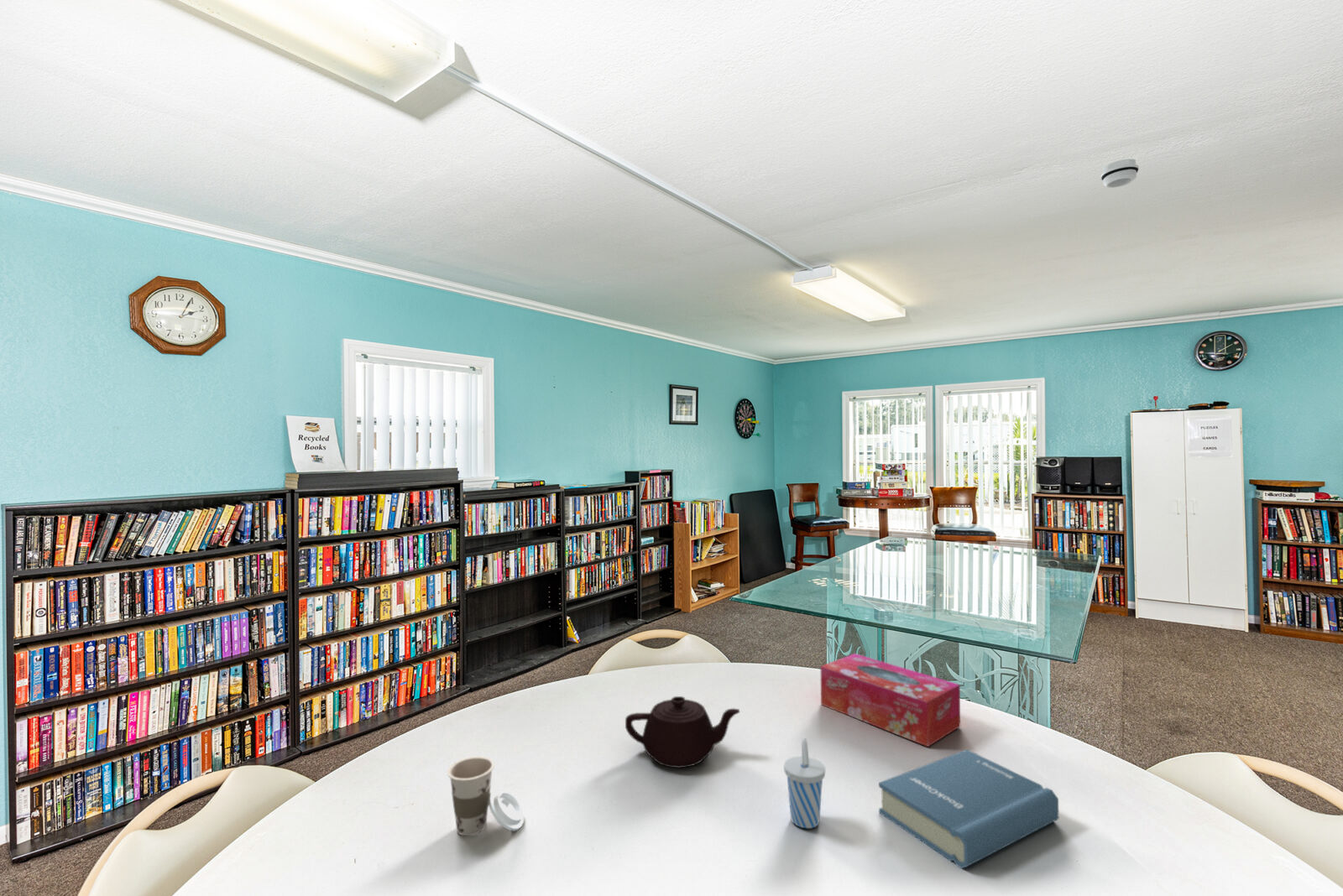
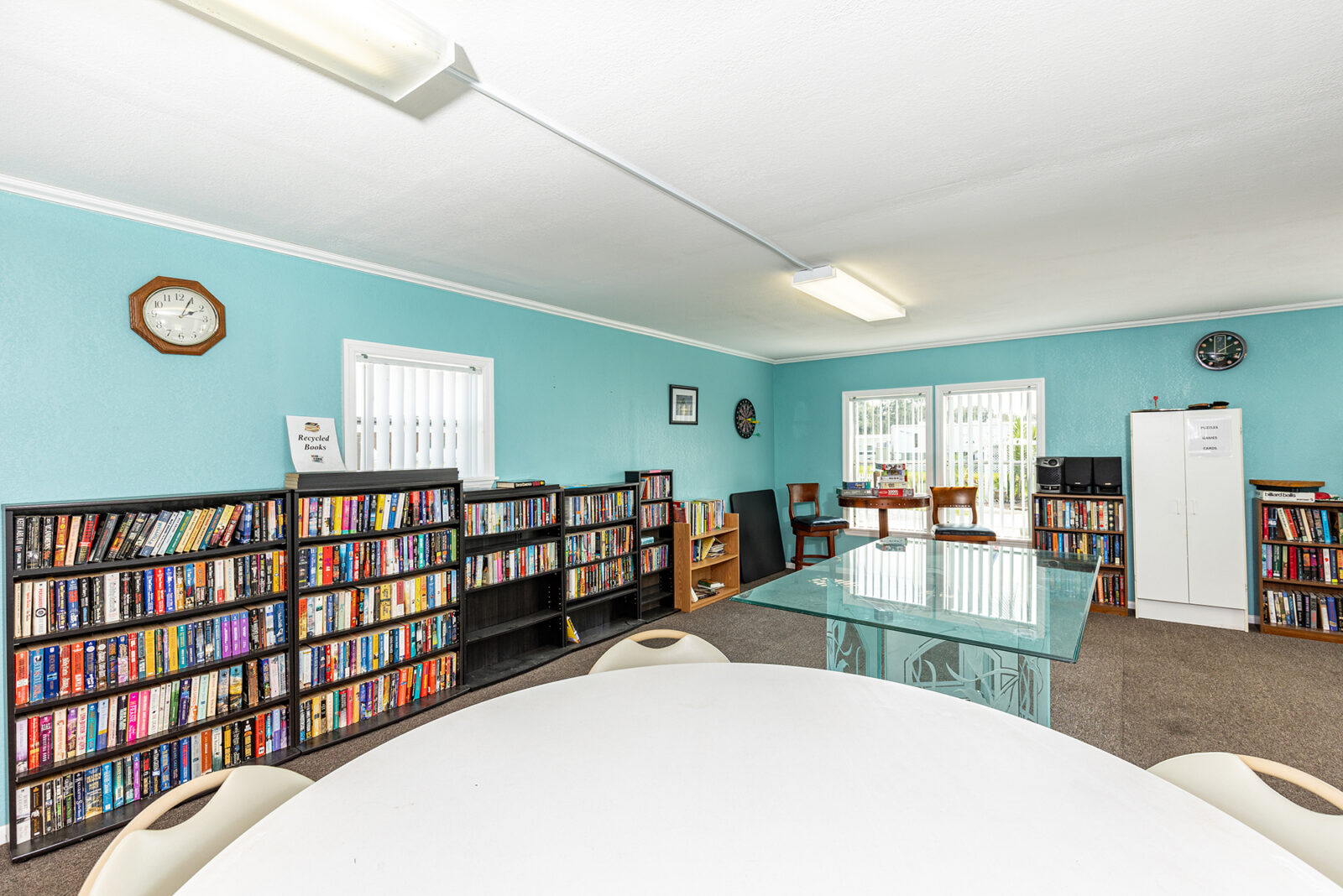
- tissue box (887, 695)
- hardback book (967, 803)
- cup (804, 779)
- smoke detector (1119, 174)
- teapot (682, 727)
- cup (486, 796)
